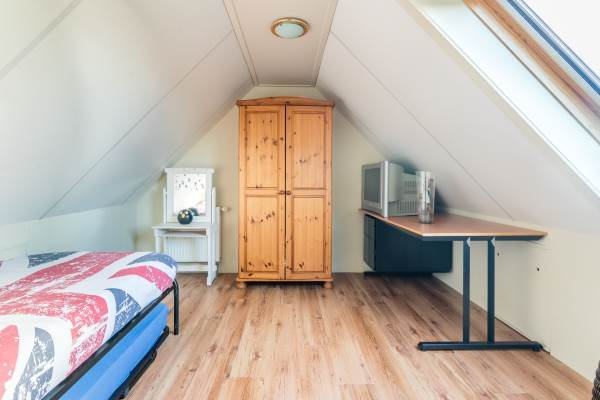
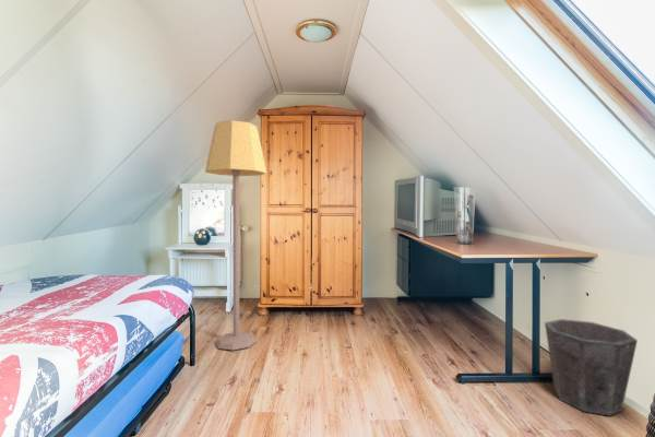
+ lamp (236, 234)
+ waste bin (586, 365)
